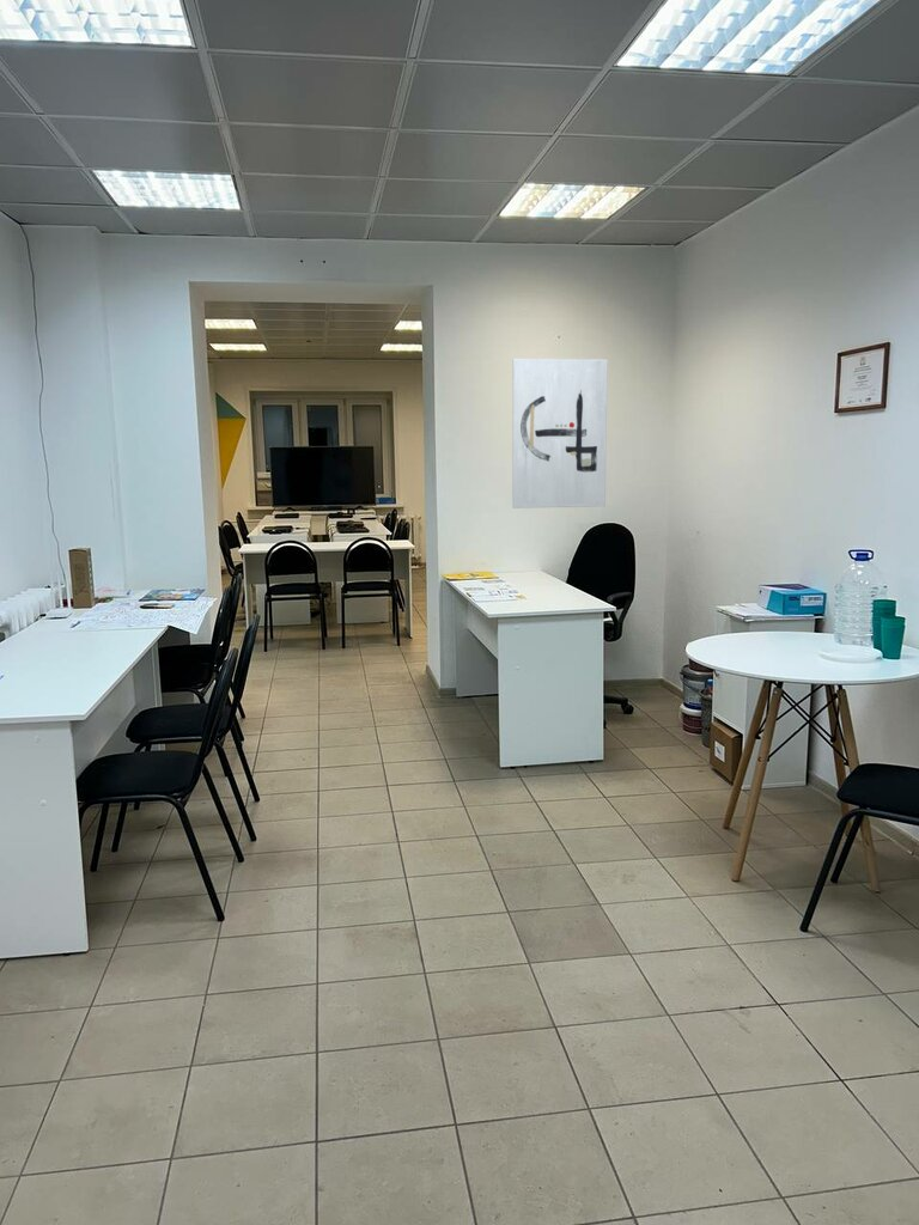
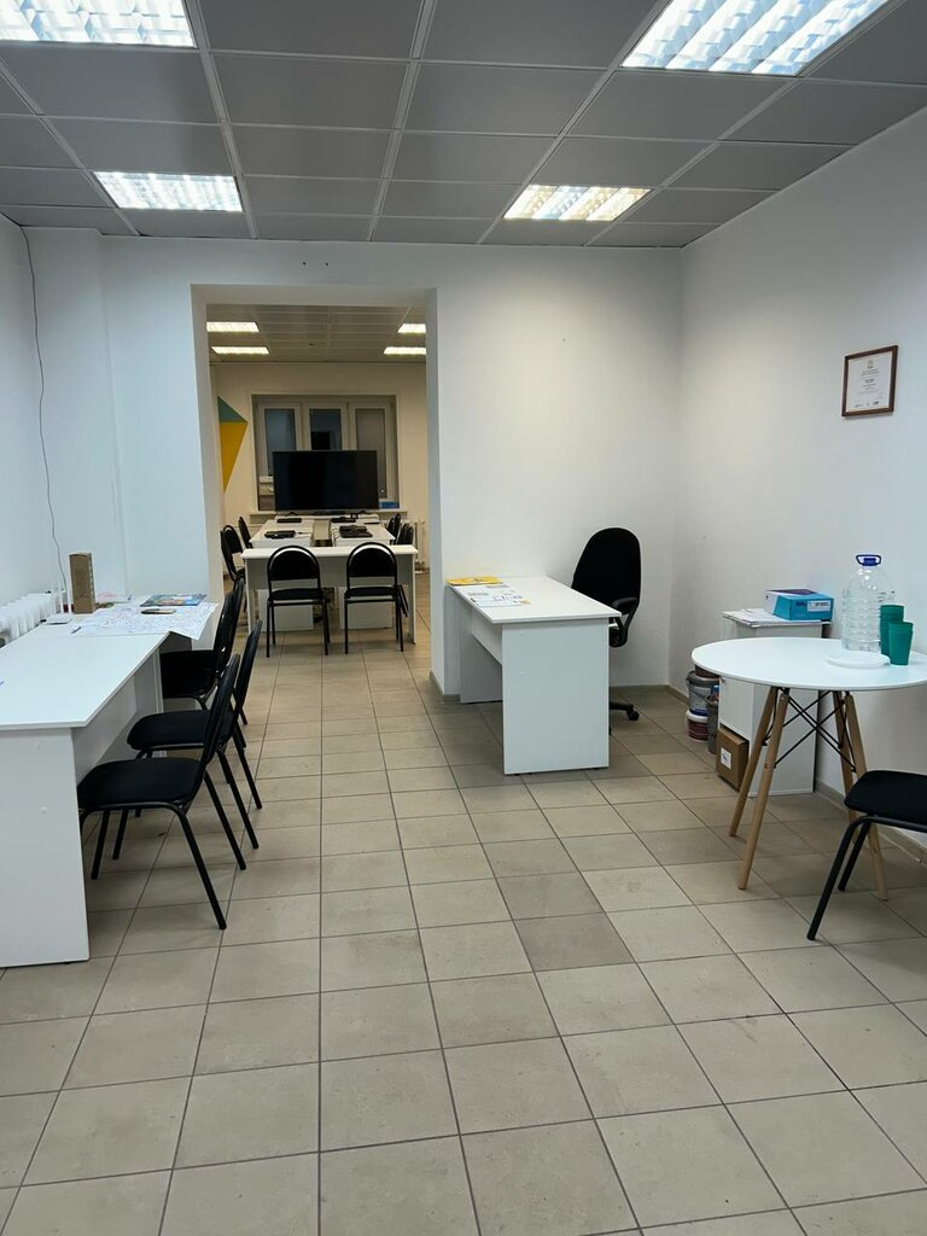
- wall art (559, 434)
